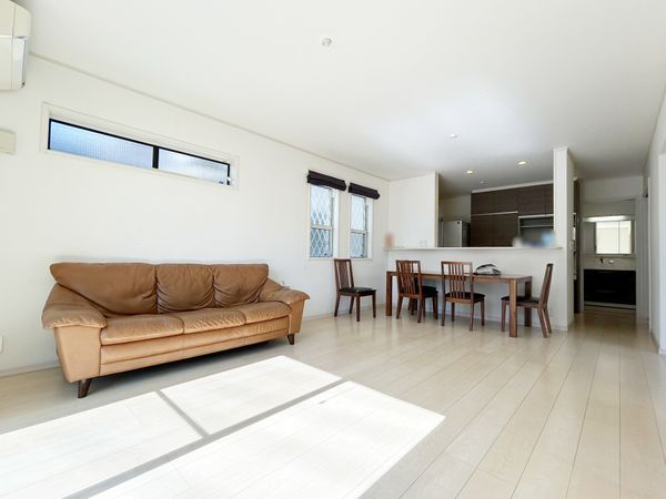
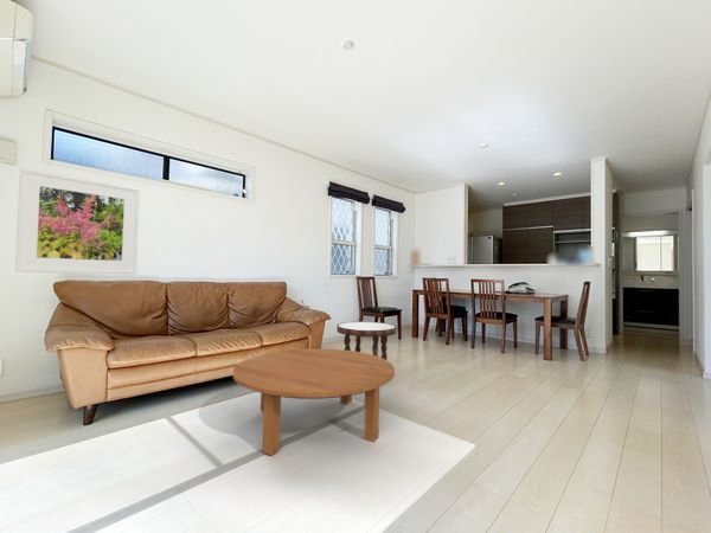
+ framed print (83, 225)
+ side table (359, 351)
+ coffee table (315, 394)
